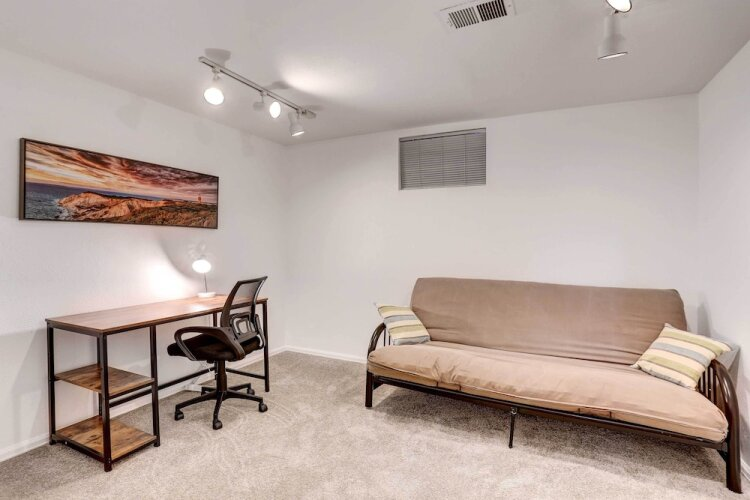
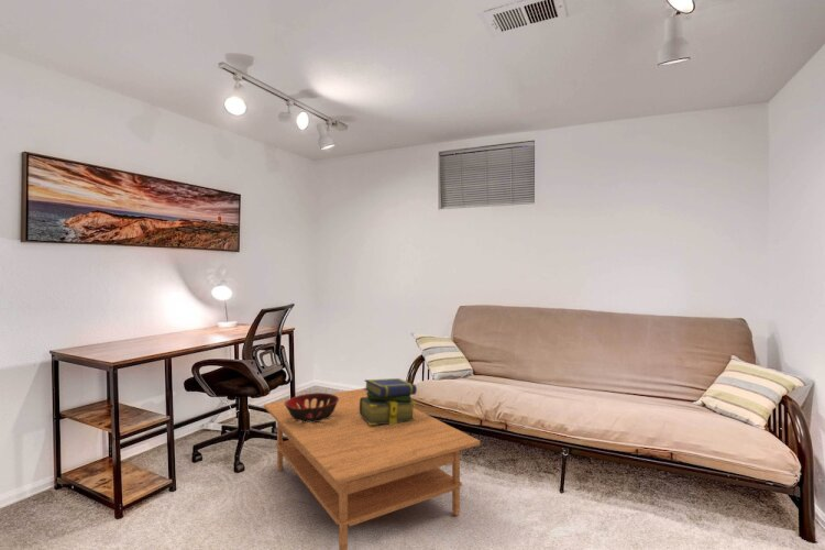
+ stack of books (387, 398)
+ coffee table (359, 454)
+ decorative bowl (311, 408)
